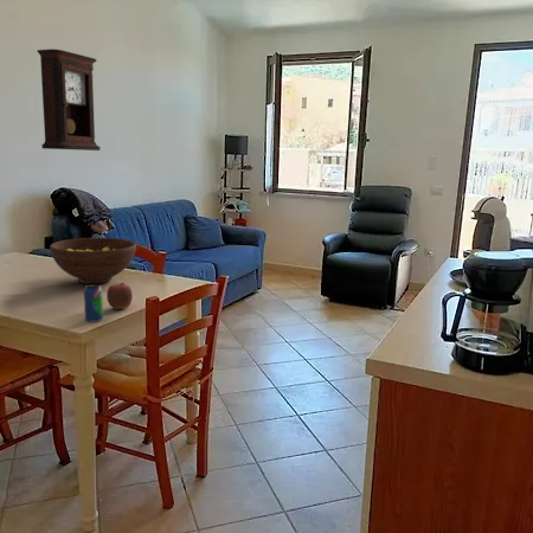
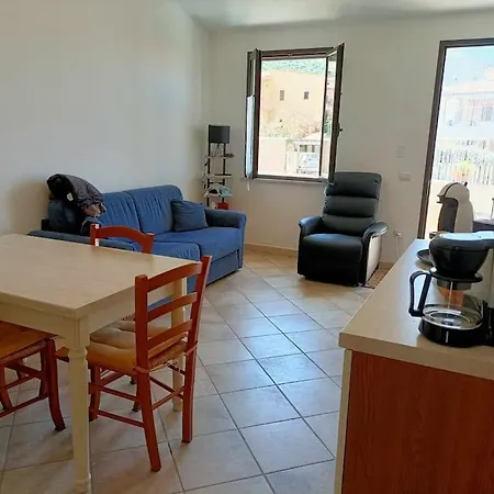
- pendulum clock (72, 103)
- apple (120, 295)
- beverage can (92, 302)
- fruit bowl (94, 262)
